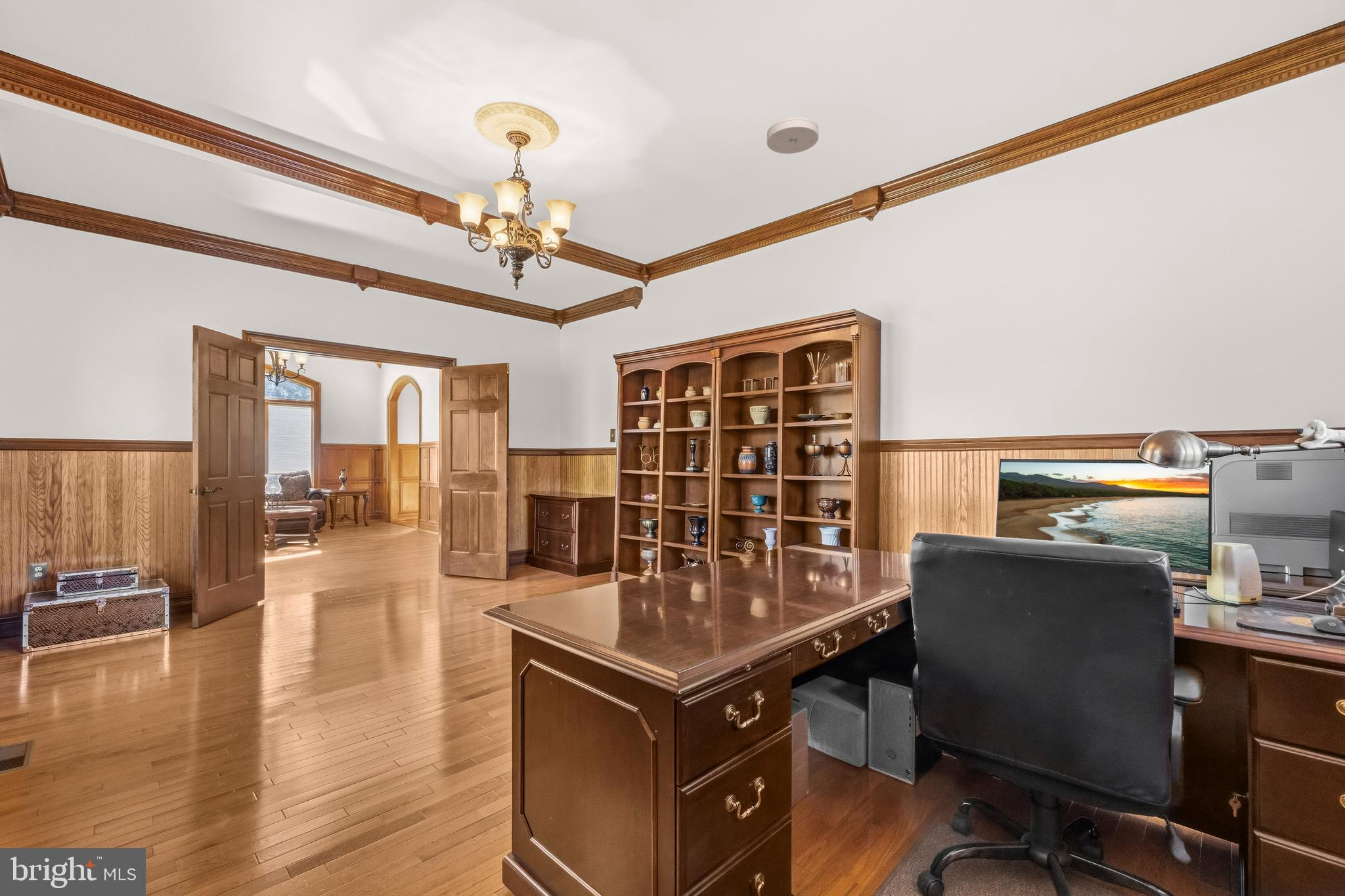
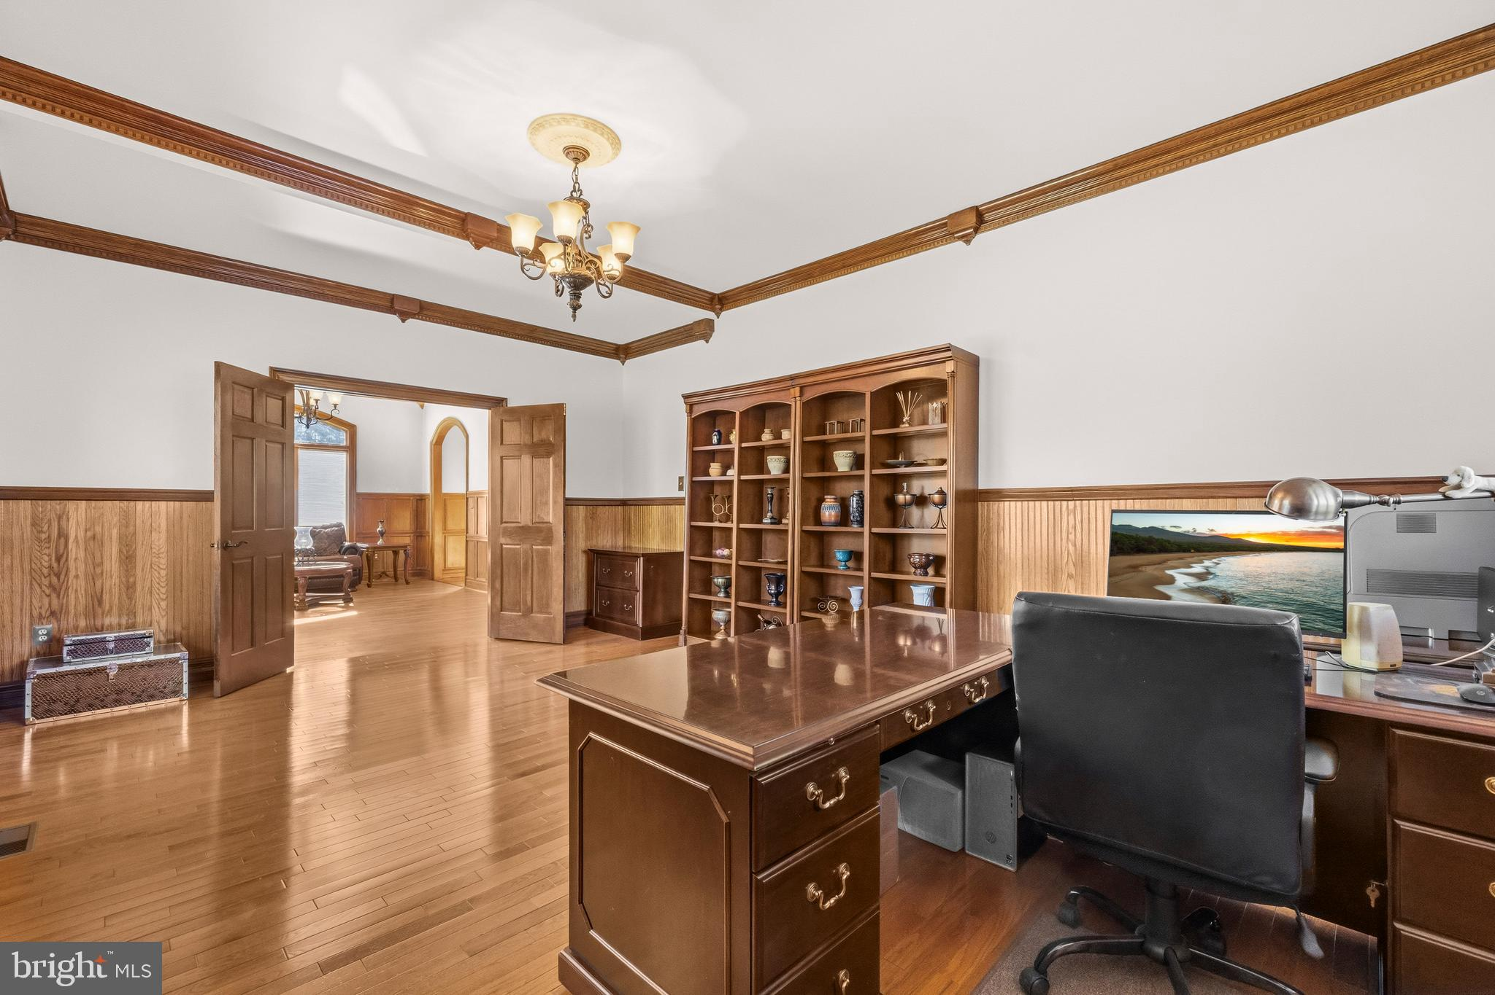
- smoke detector (792, 136)
